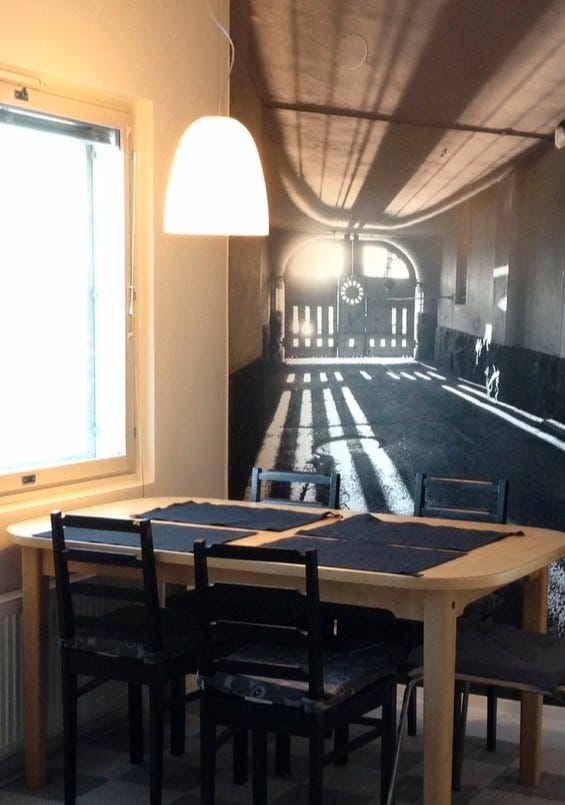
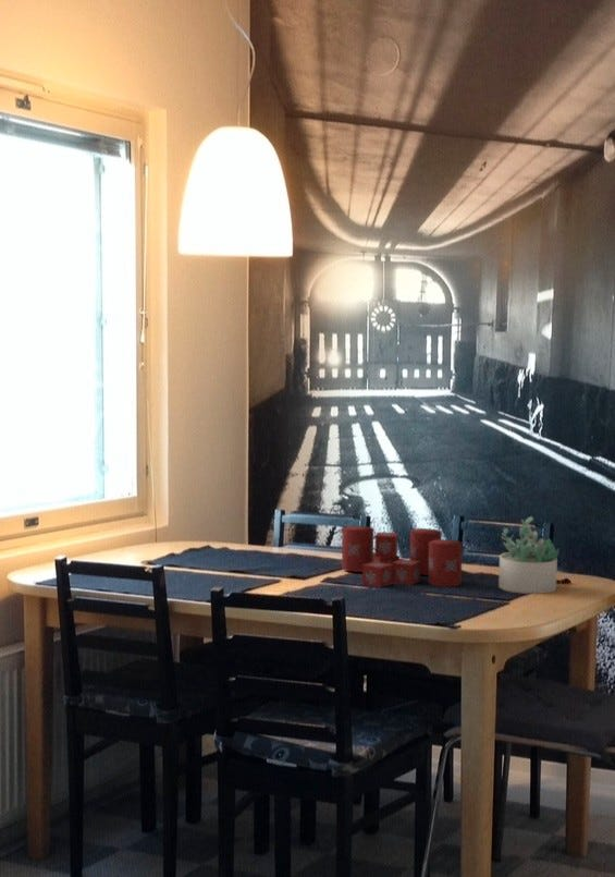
+ succulent plant (528, 551)
+ candle (398, 556)
